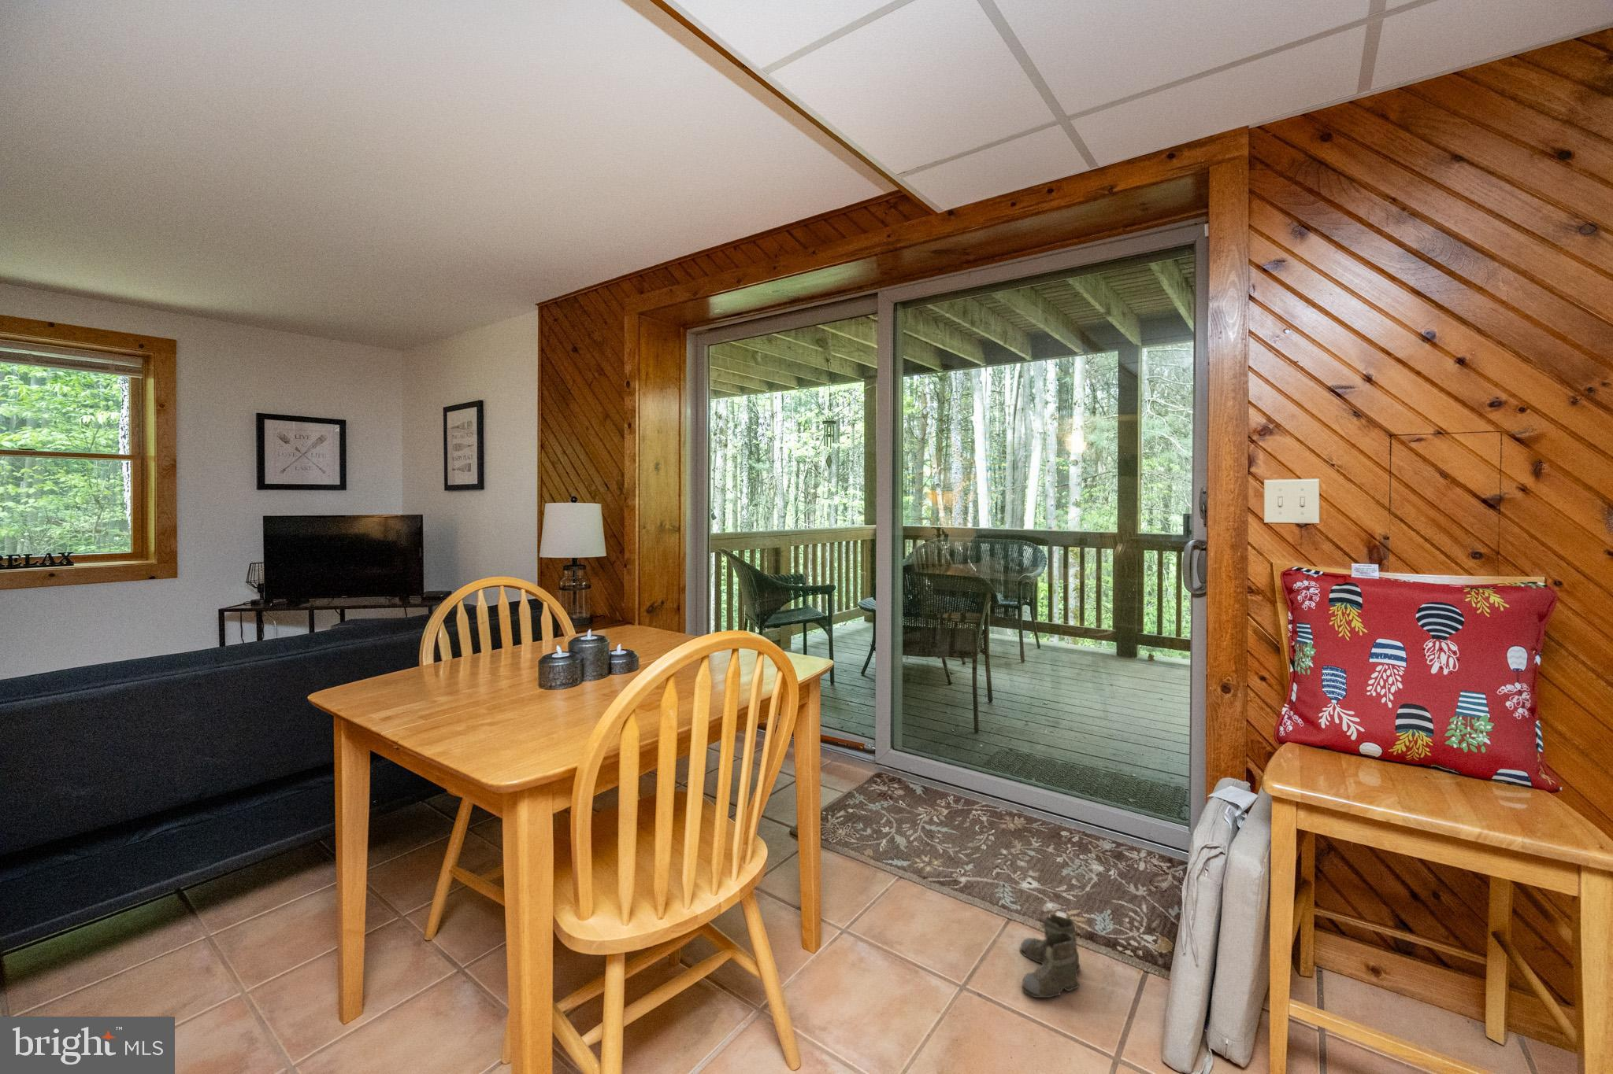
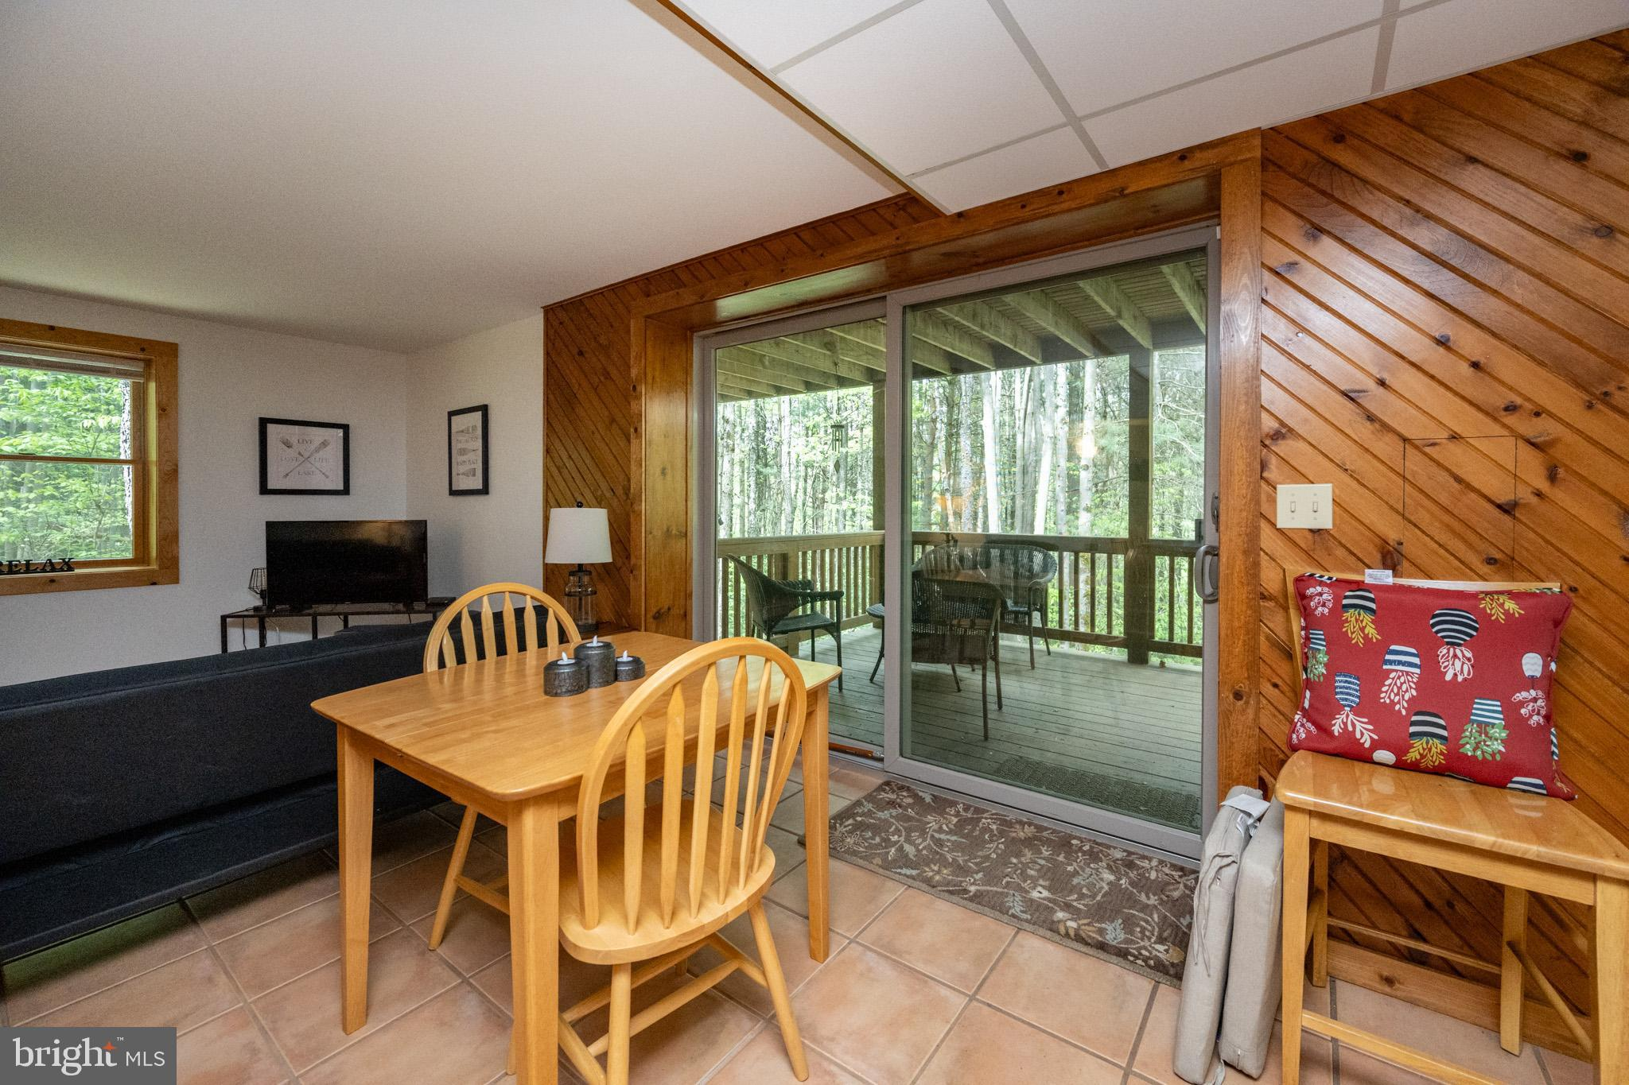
- boots (1048, 948)
